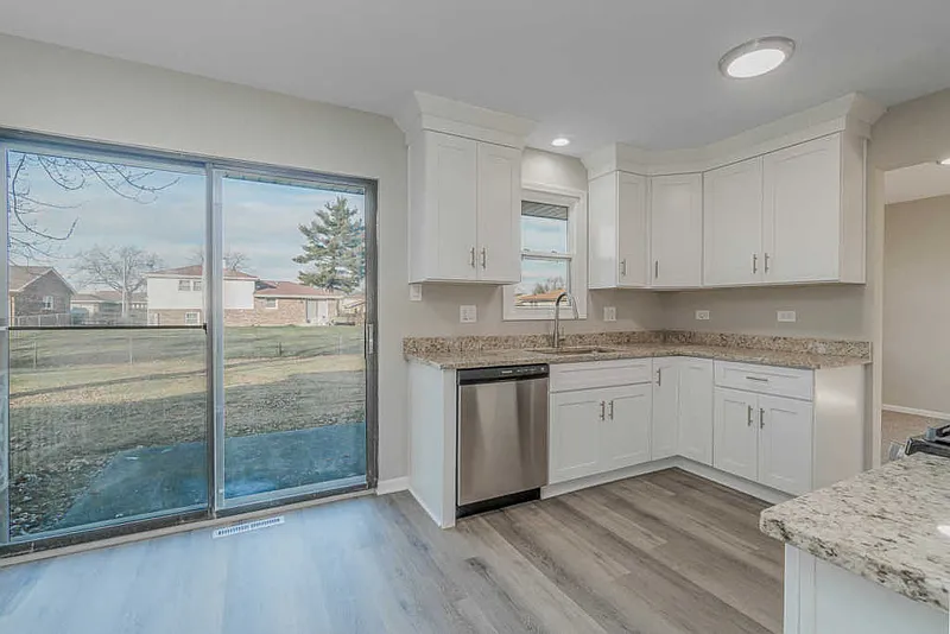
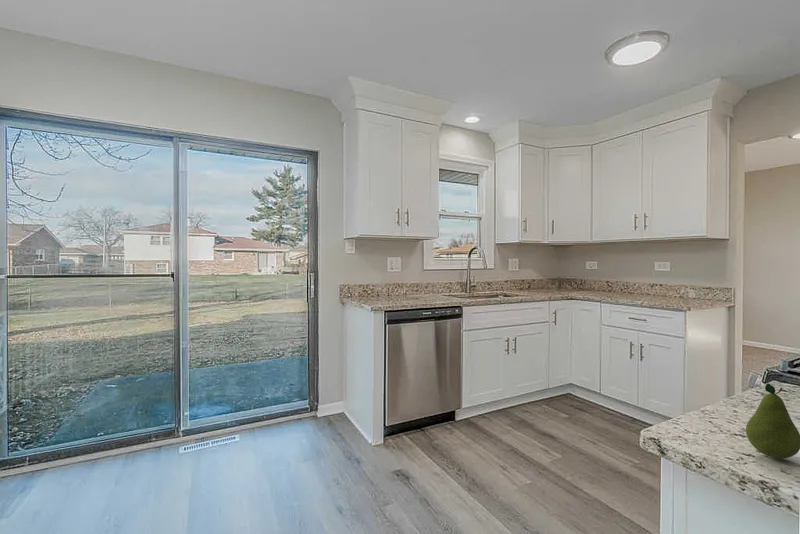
+ fruit (772, 420)
